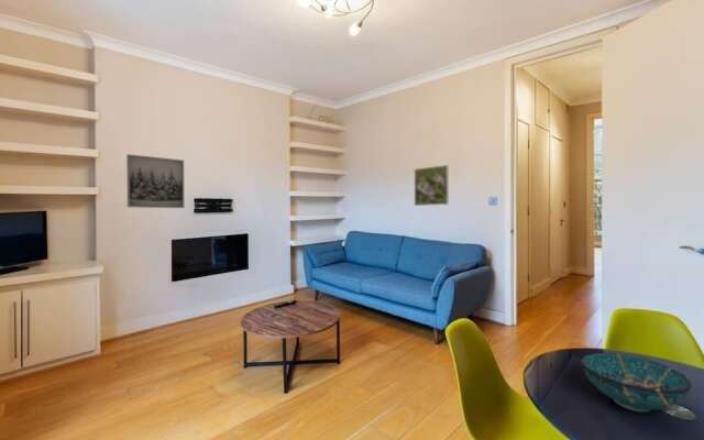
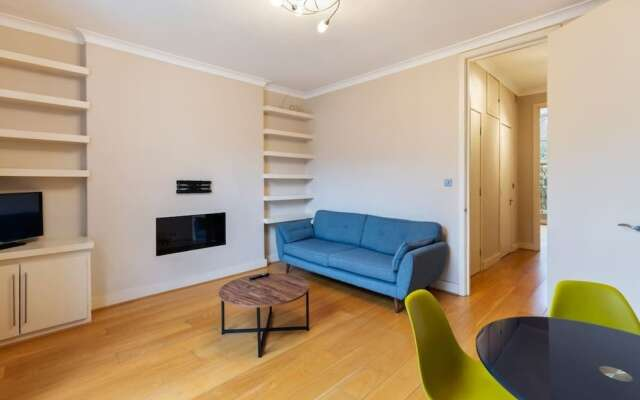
- decorative bowl (631, 386)
- wall art (156, 183)
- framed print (430, 186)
